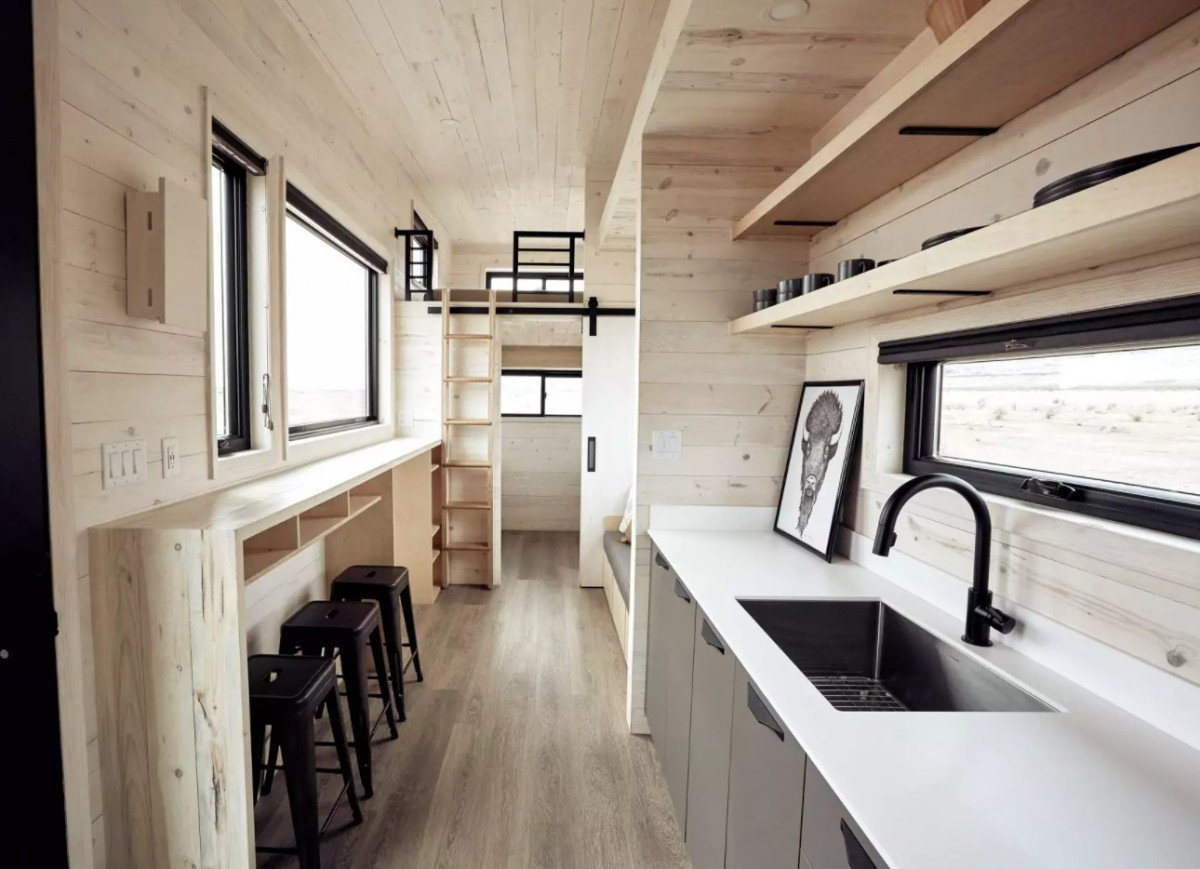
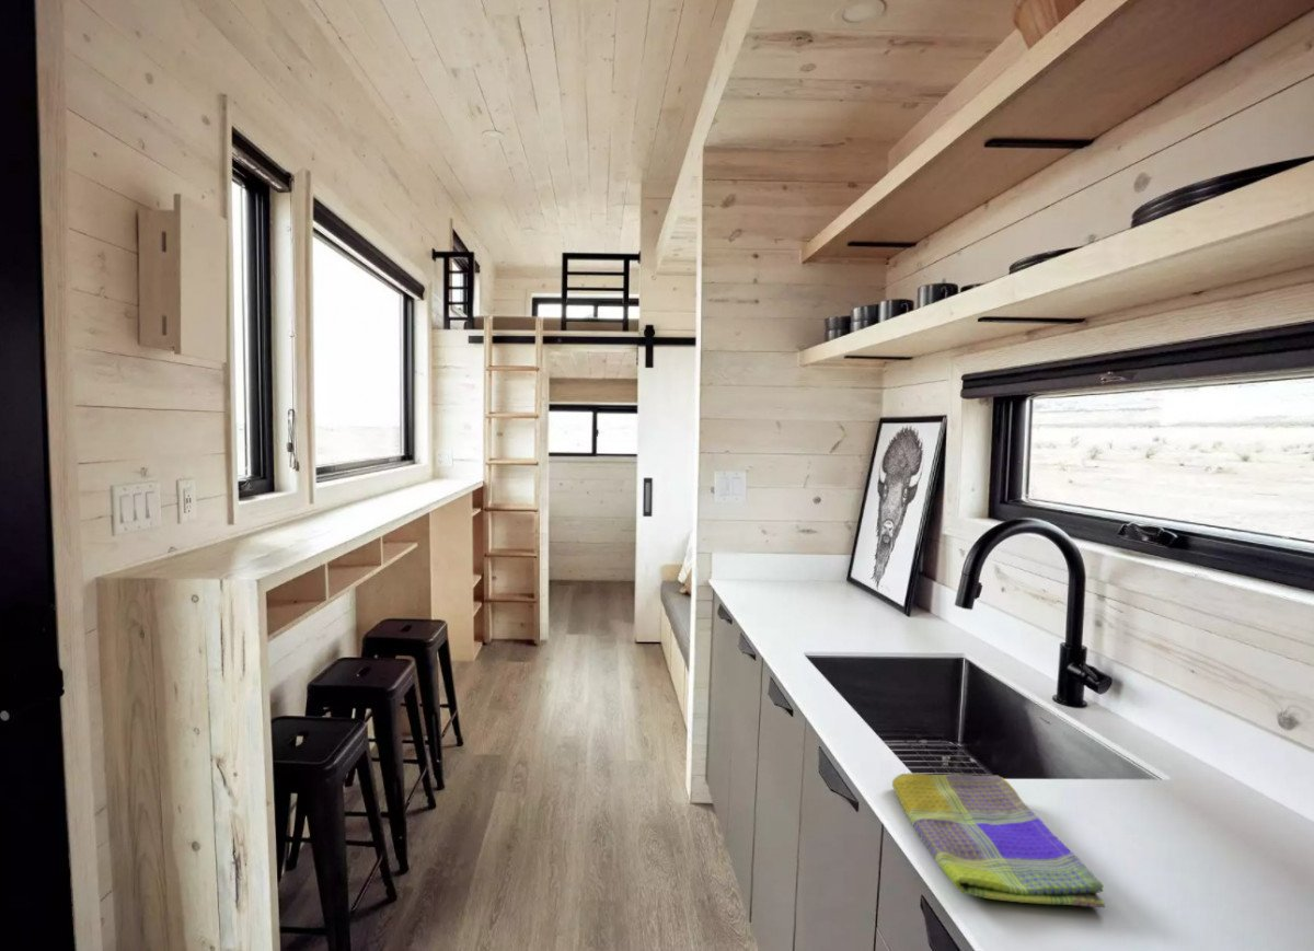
+ dish towel (982, 827)
